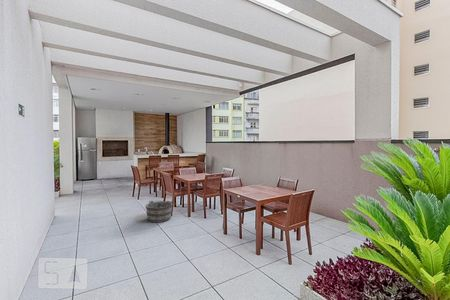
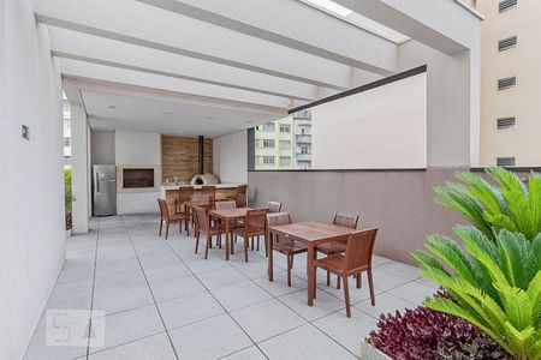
- bucket (160, 210)
